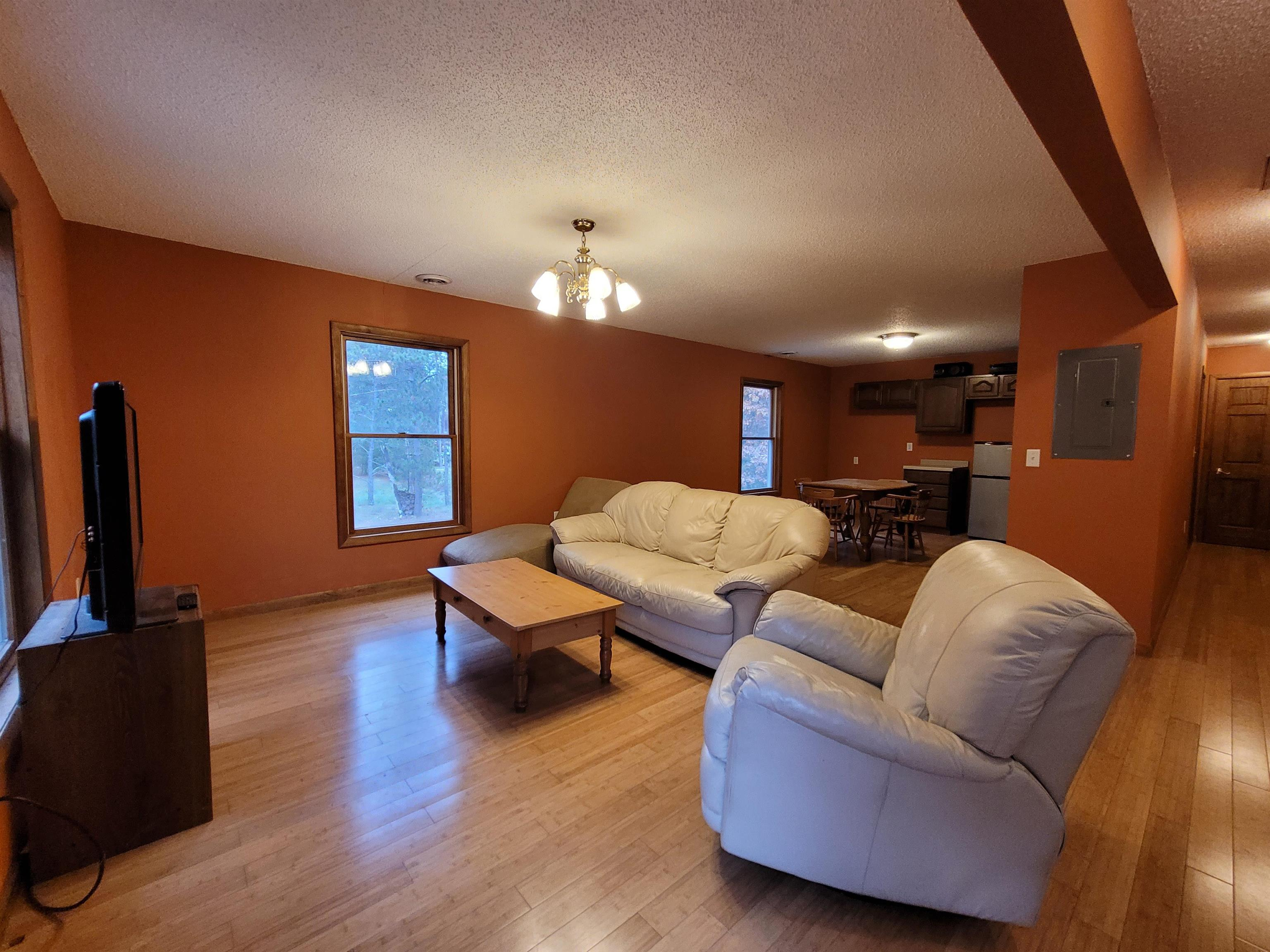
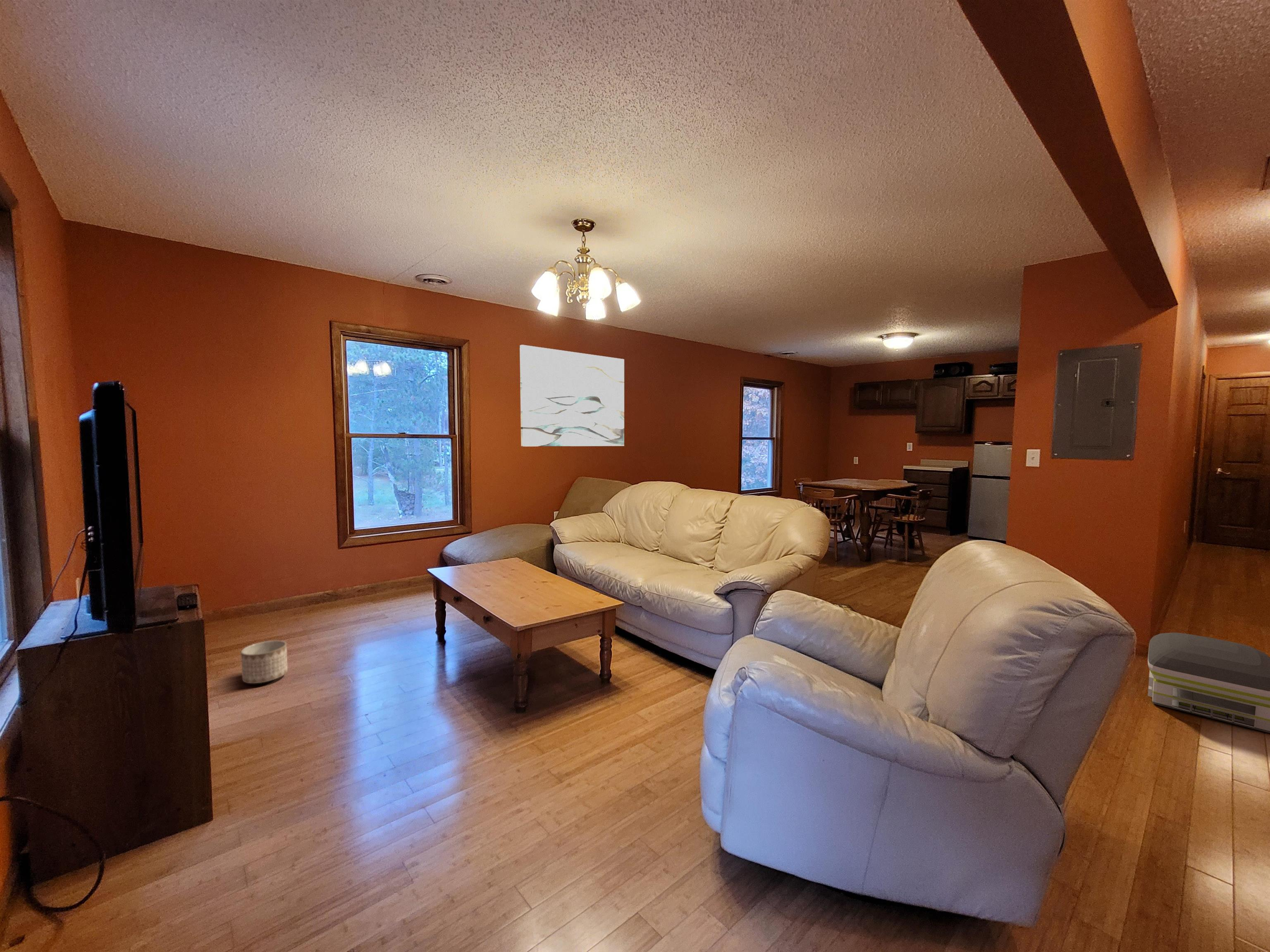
+ wall art (576, 400)
+ air purifier (1210, 671)
+ planter (265, 662)
